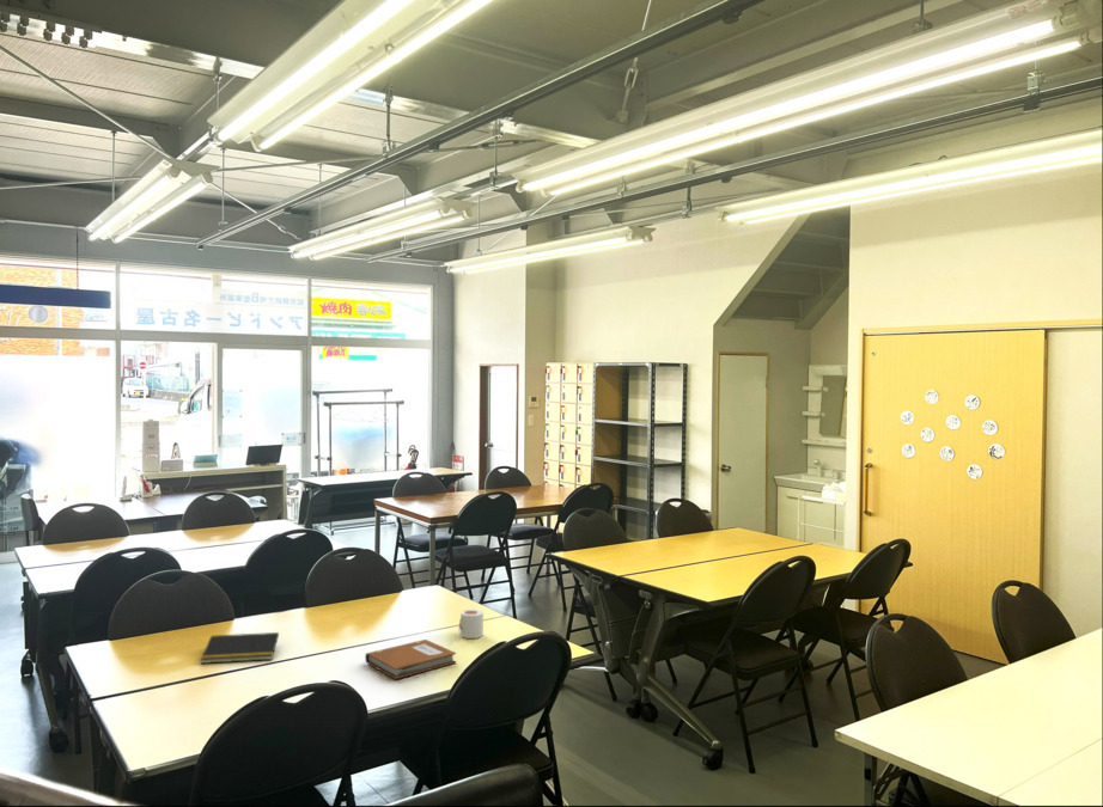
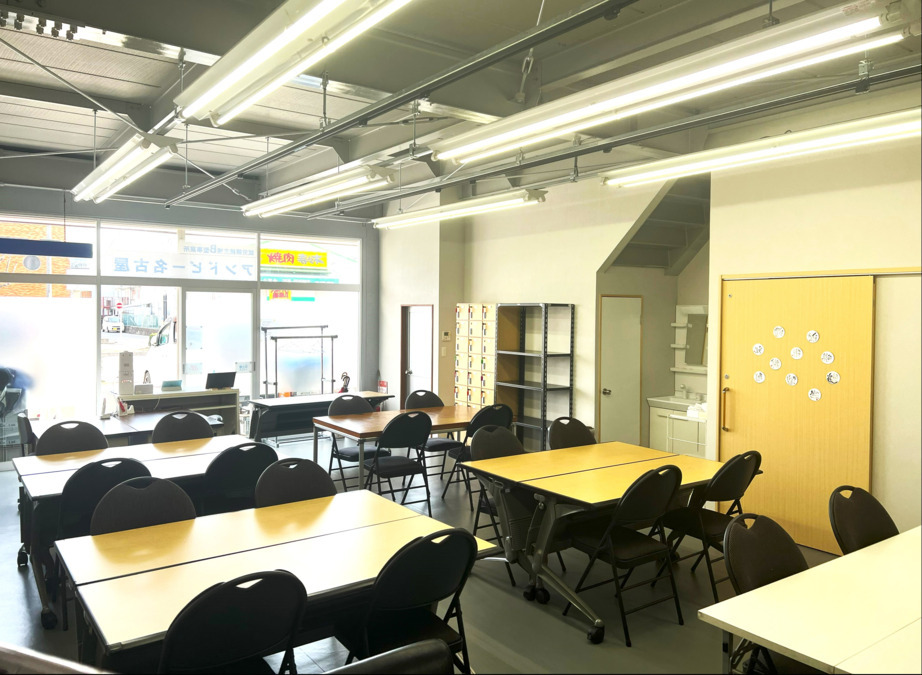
- mug (470, 622)
- notebook (412, 656)
- notepad (240, 647)
